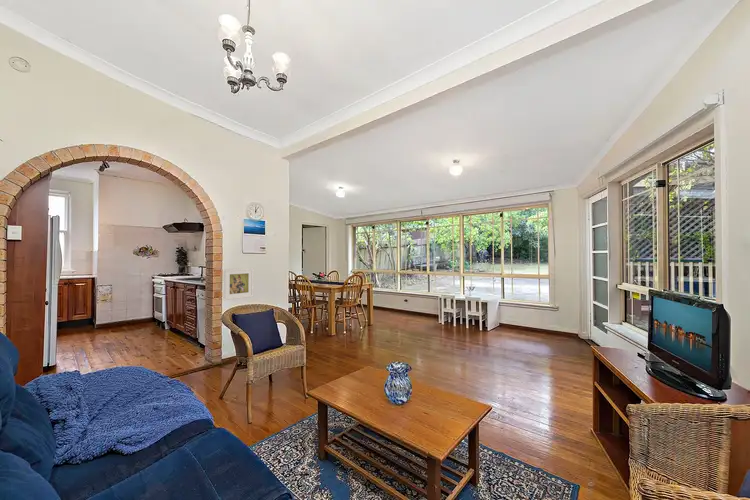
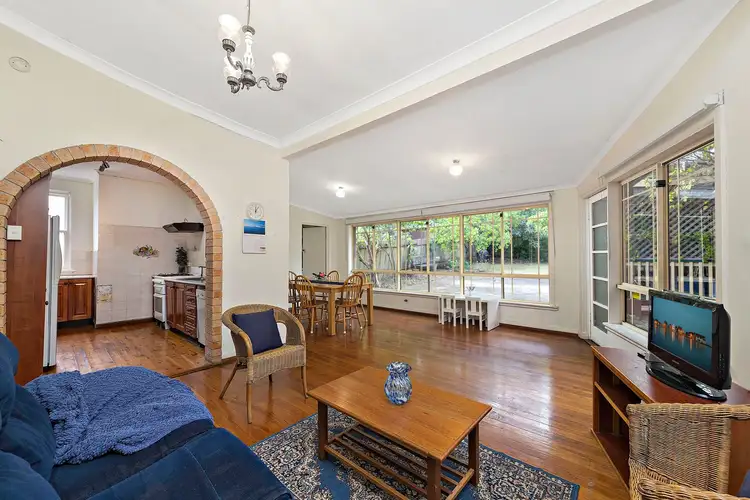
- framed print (239, 283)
